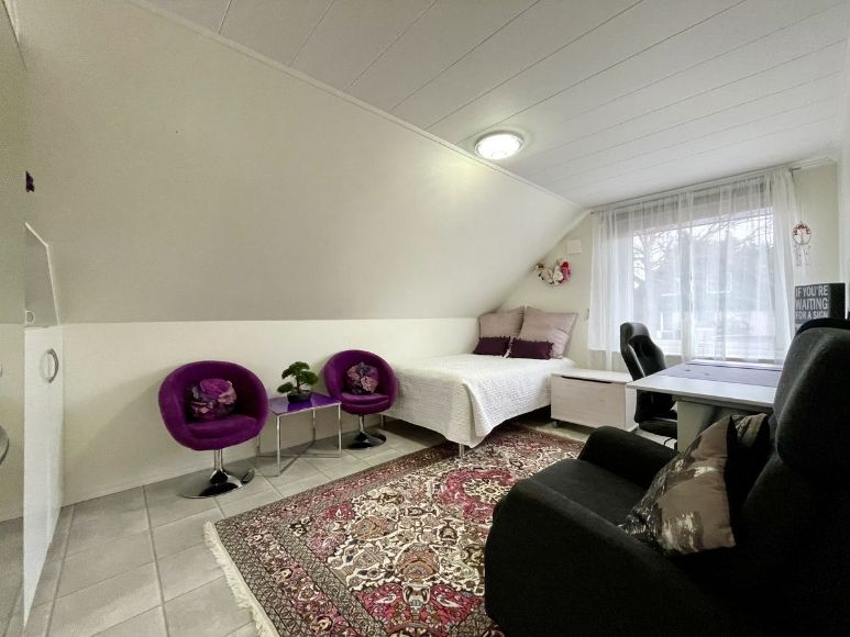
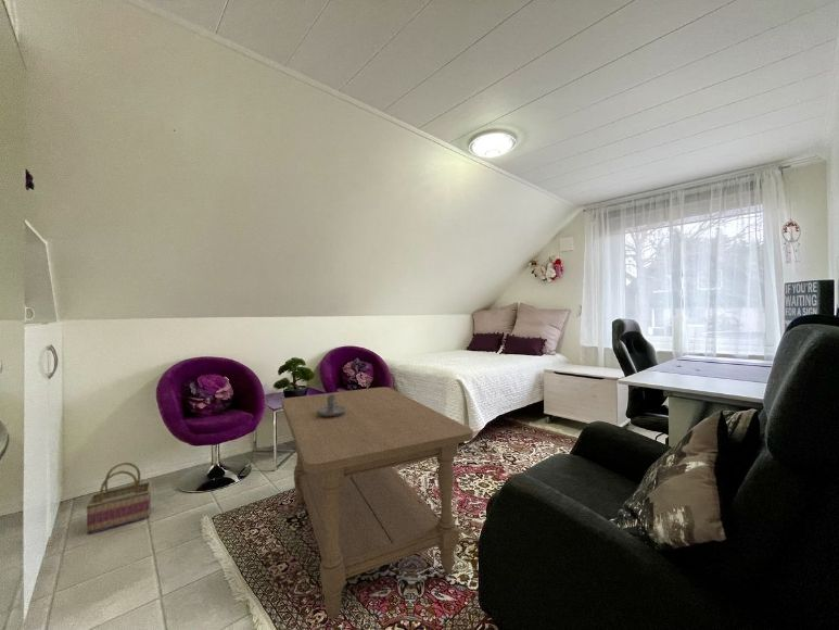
+ coffee table (361, 471)
+ basket (120, 493)
+ candle holder (330, 404)
